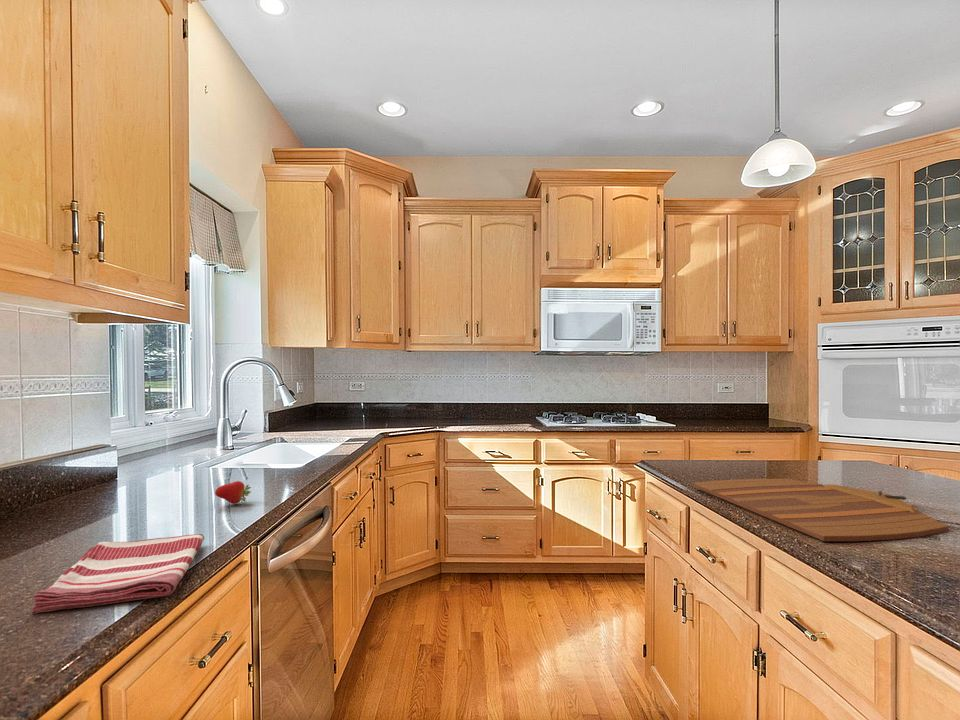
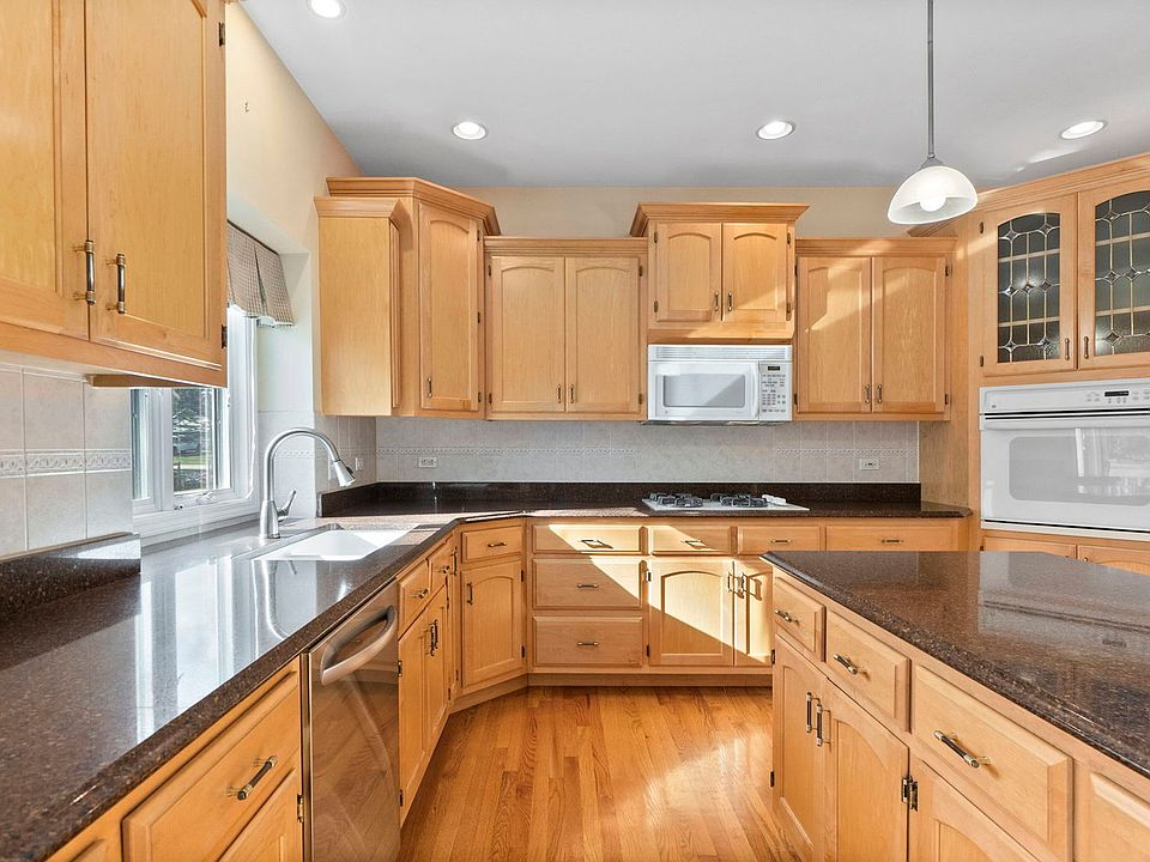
- cutting board (822, 499)
- dish towel (132, 564)
- fruit (233, 492)
